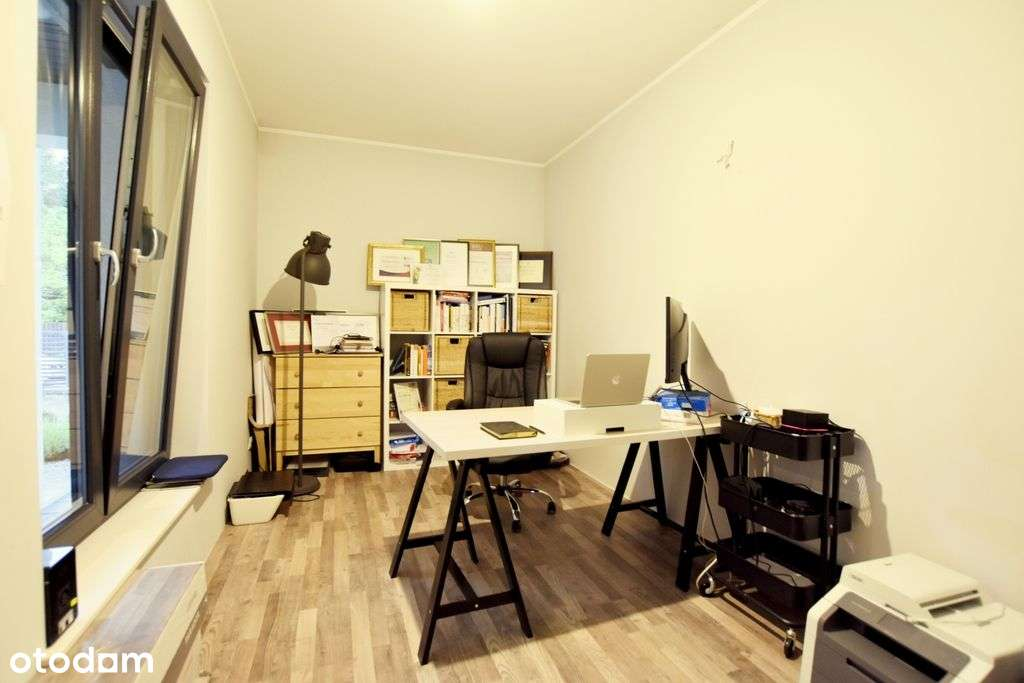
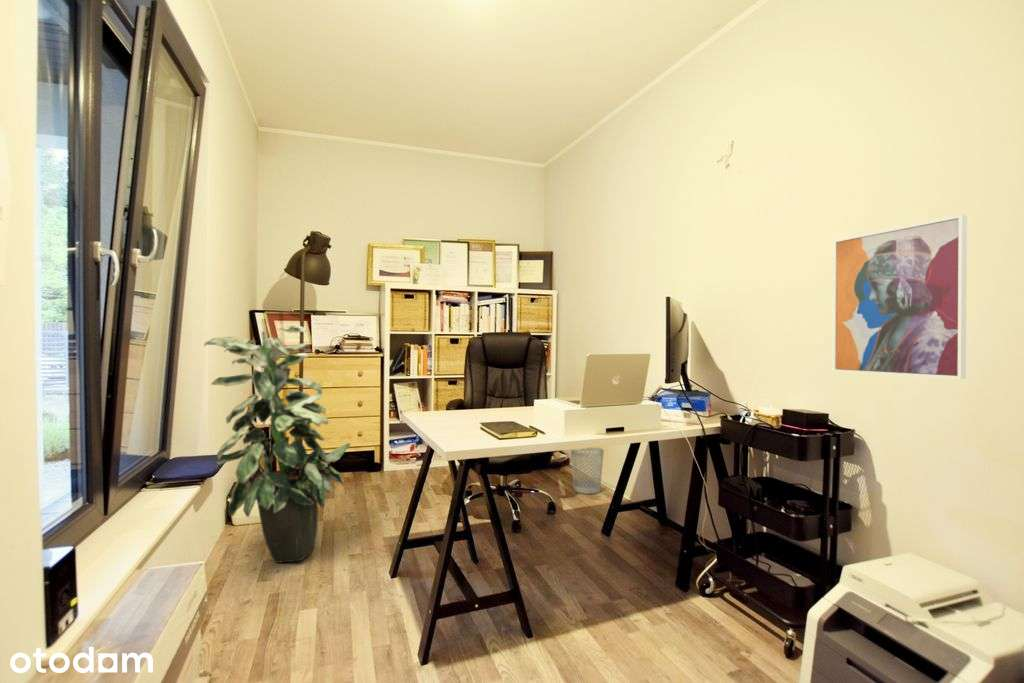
+ wall art (892, 301)
+ wastebasket (587, 469)
+ indoor plant (280, 443)
